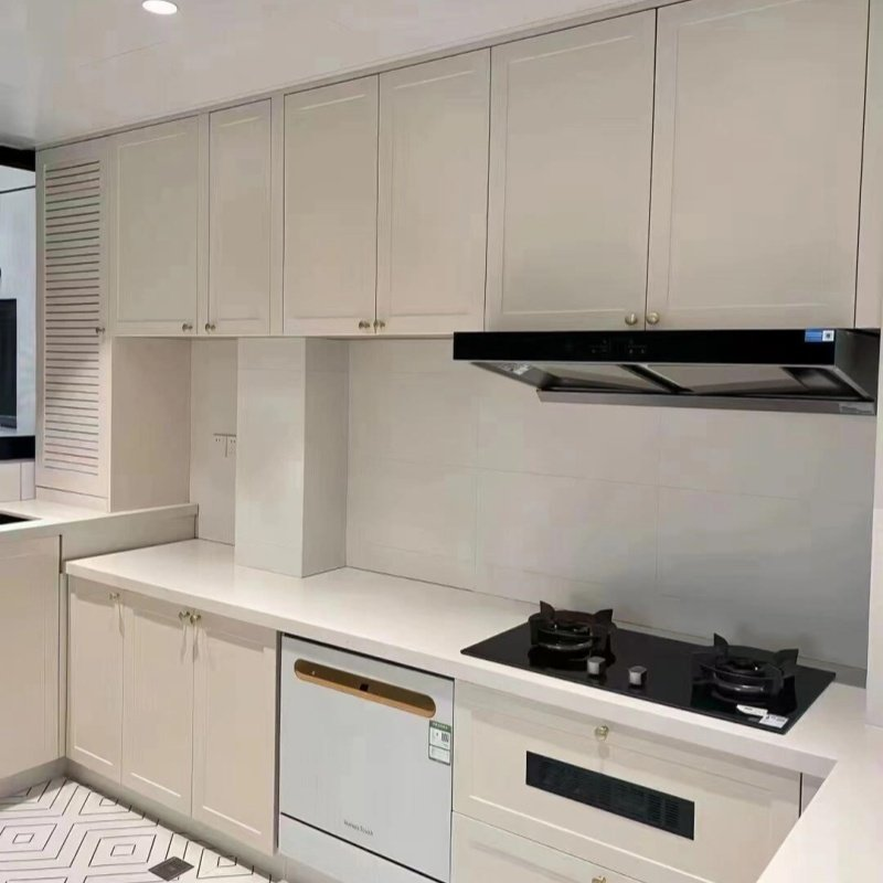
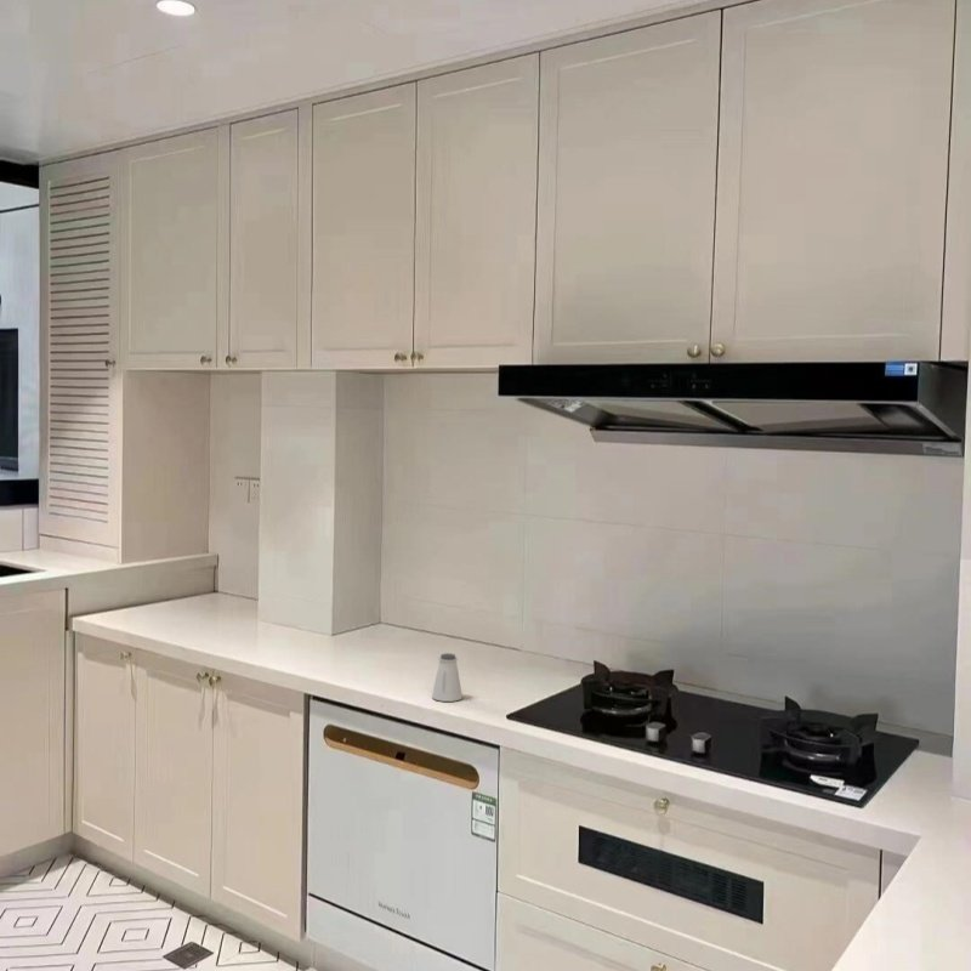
+ saltshaker (447, 676)
